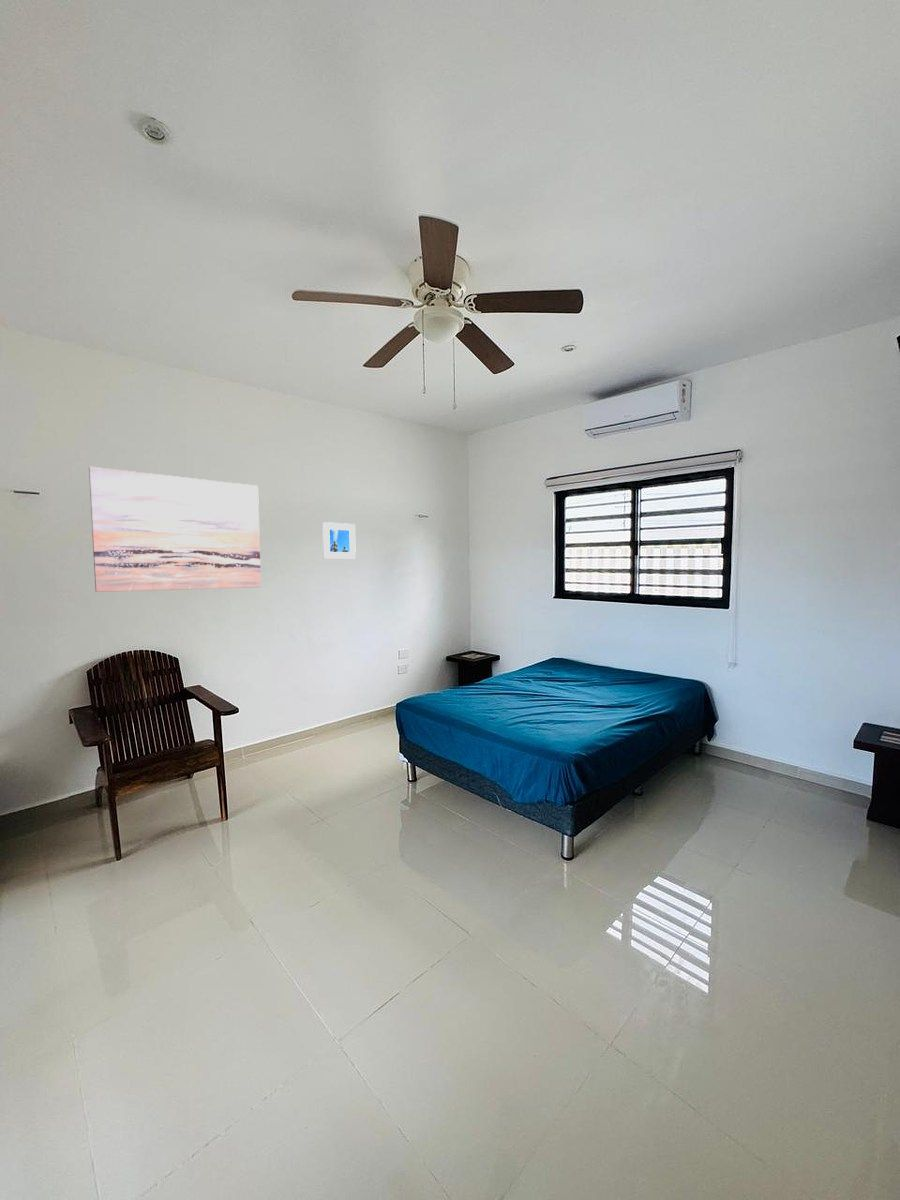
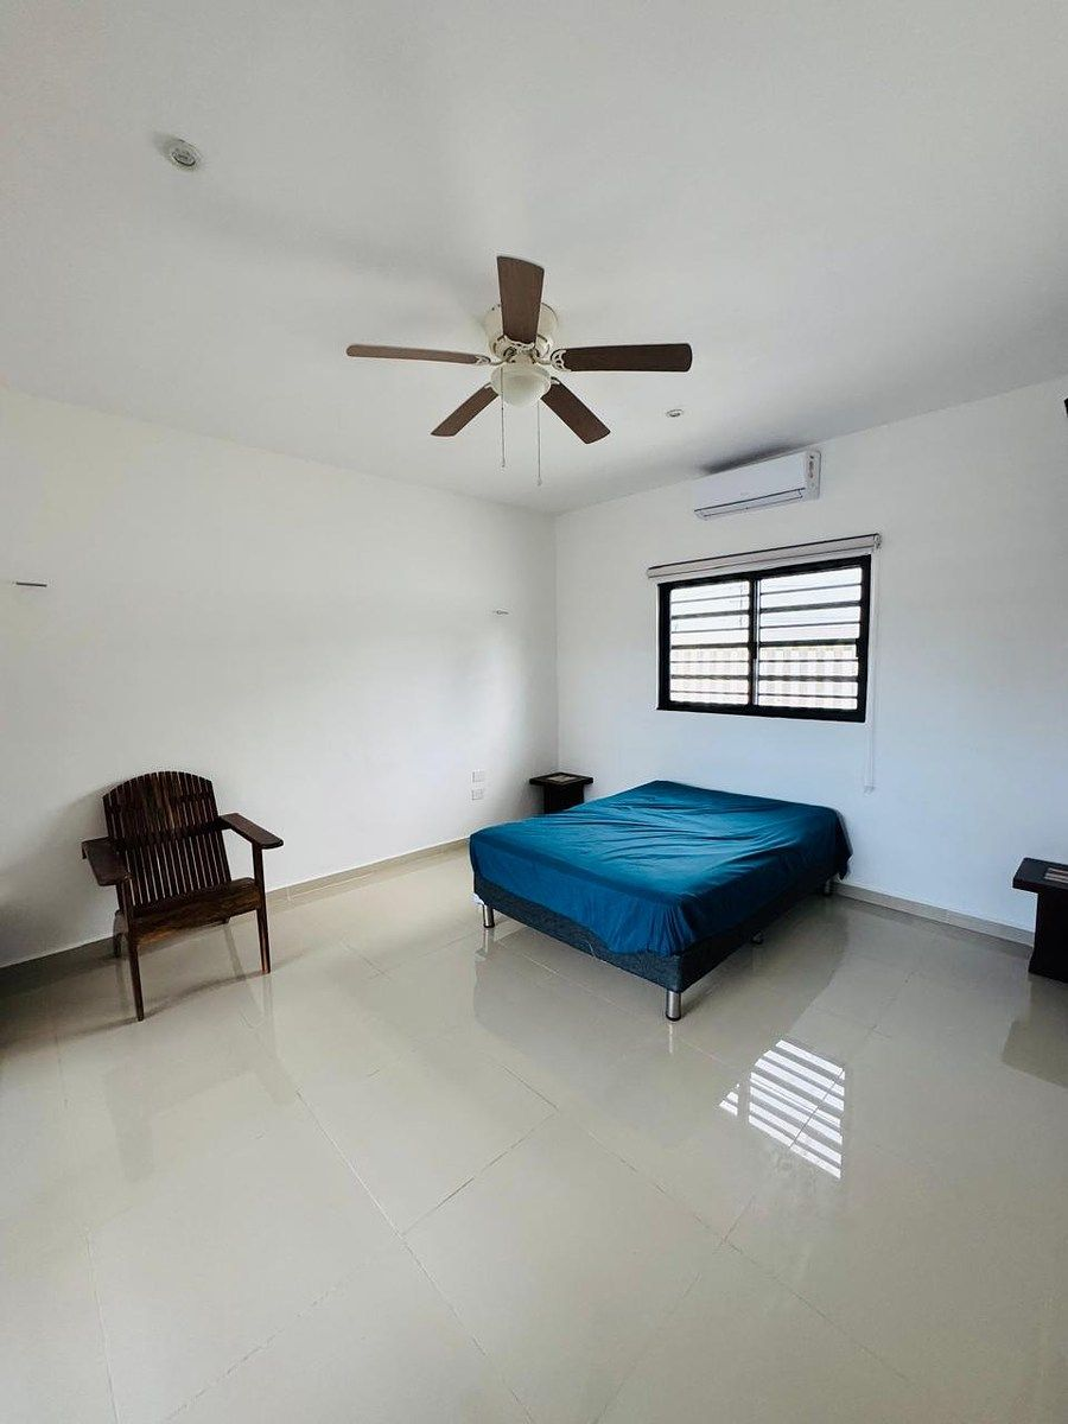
- wall art (184, 533)
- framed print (339, 541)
